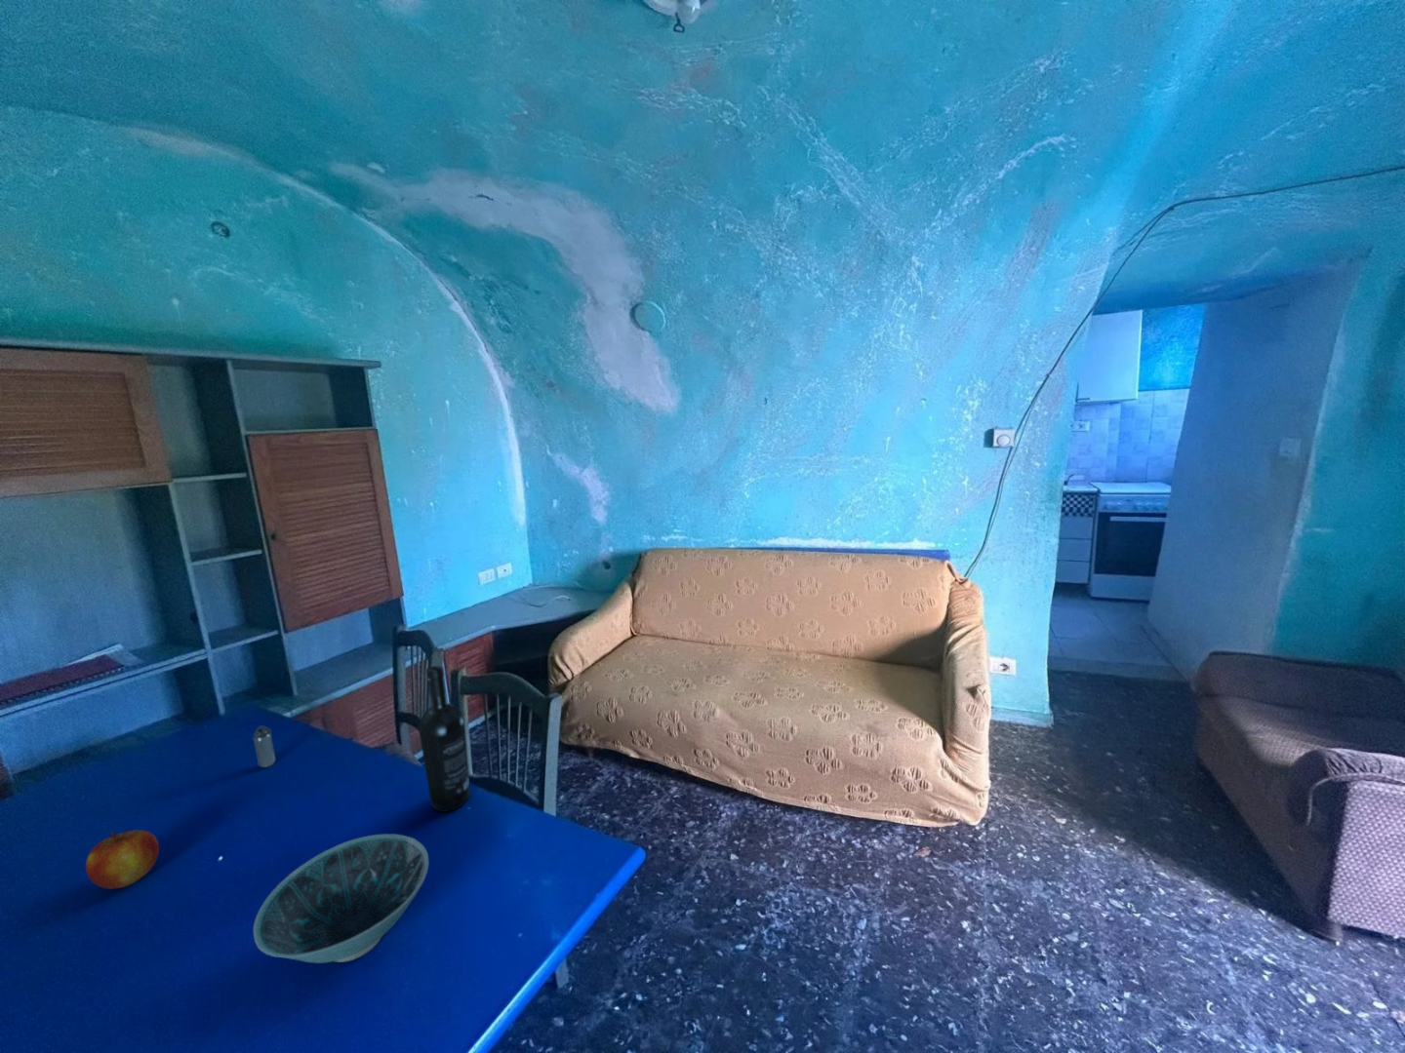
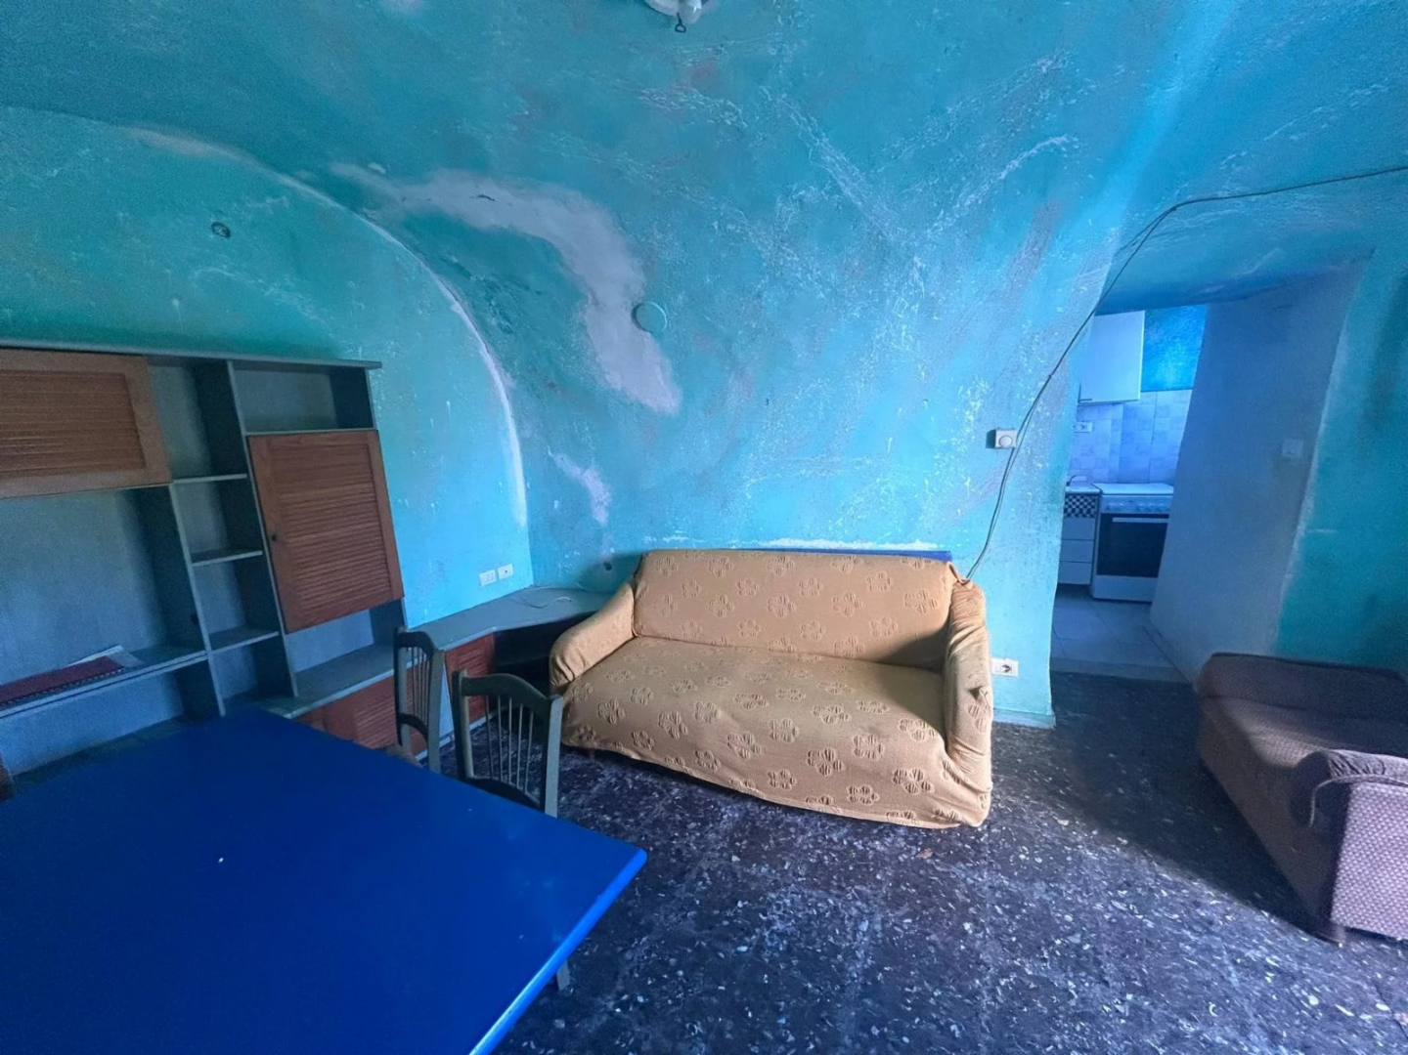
- bowl (351, 913)
- apple (123, 855)
- shaker (263, 744)
- wine bottle (443, 737)
